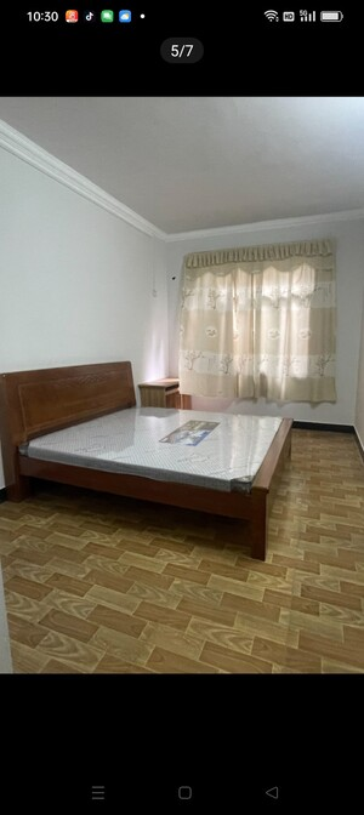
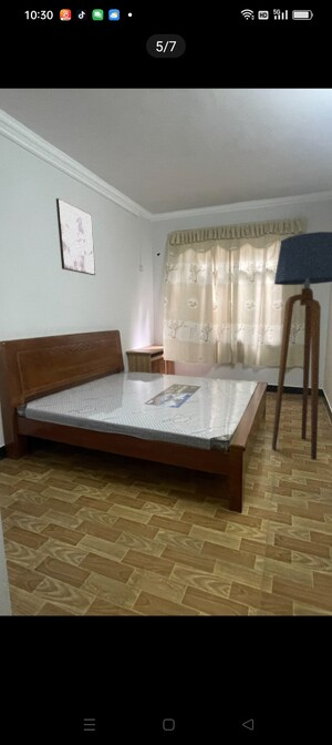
+ wall art (76, 239)
+ floor lamp (304, 348)
